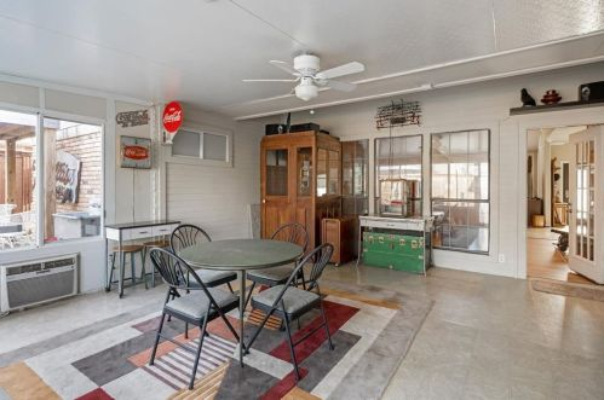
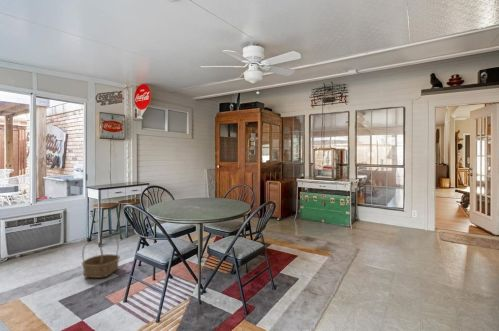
+ basket (101, 255)
